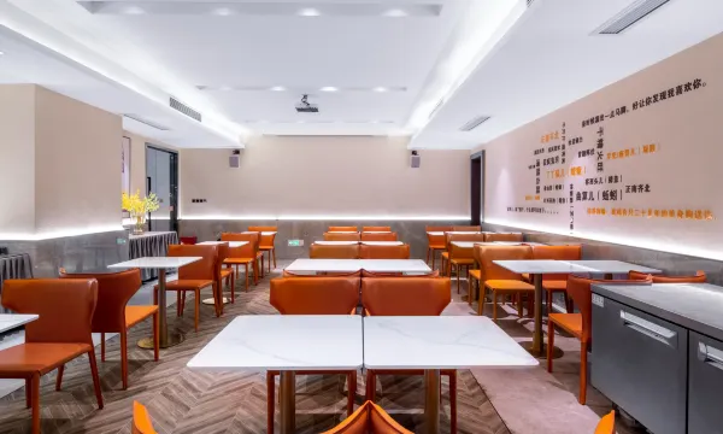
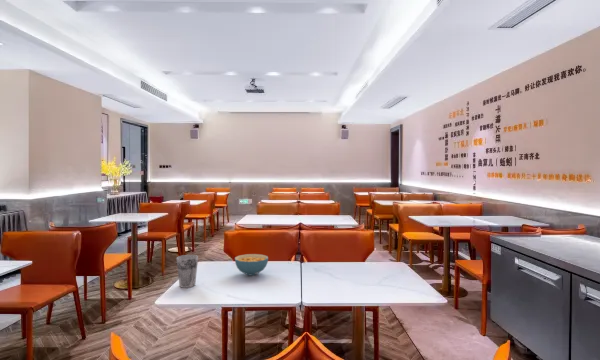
+ cup (187, 271)
+ cereal bowl (251, 265)
